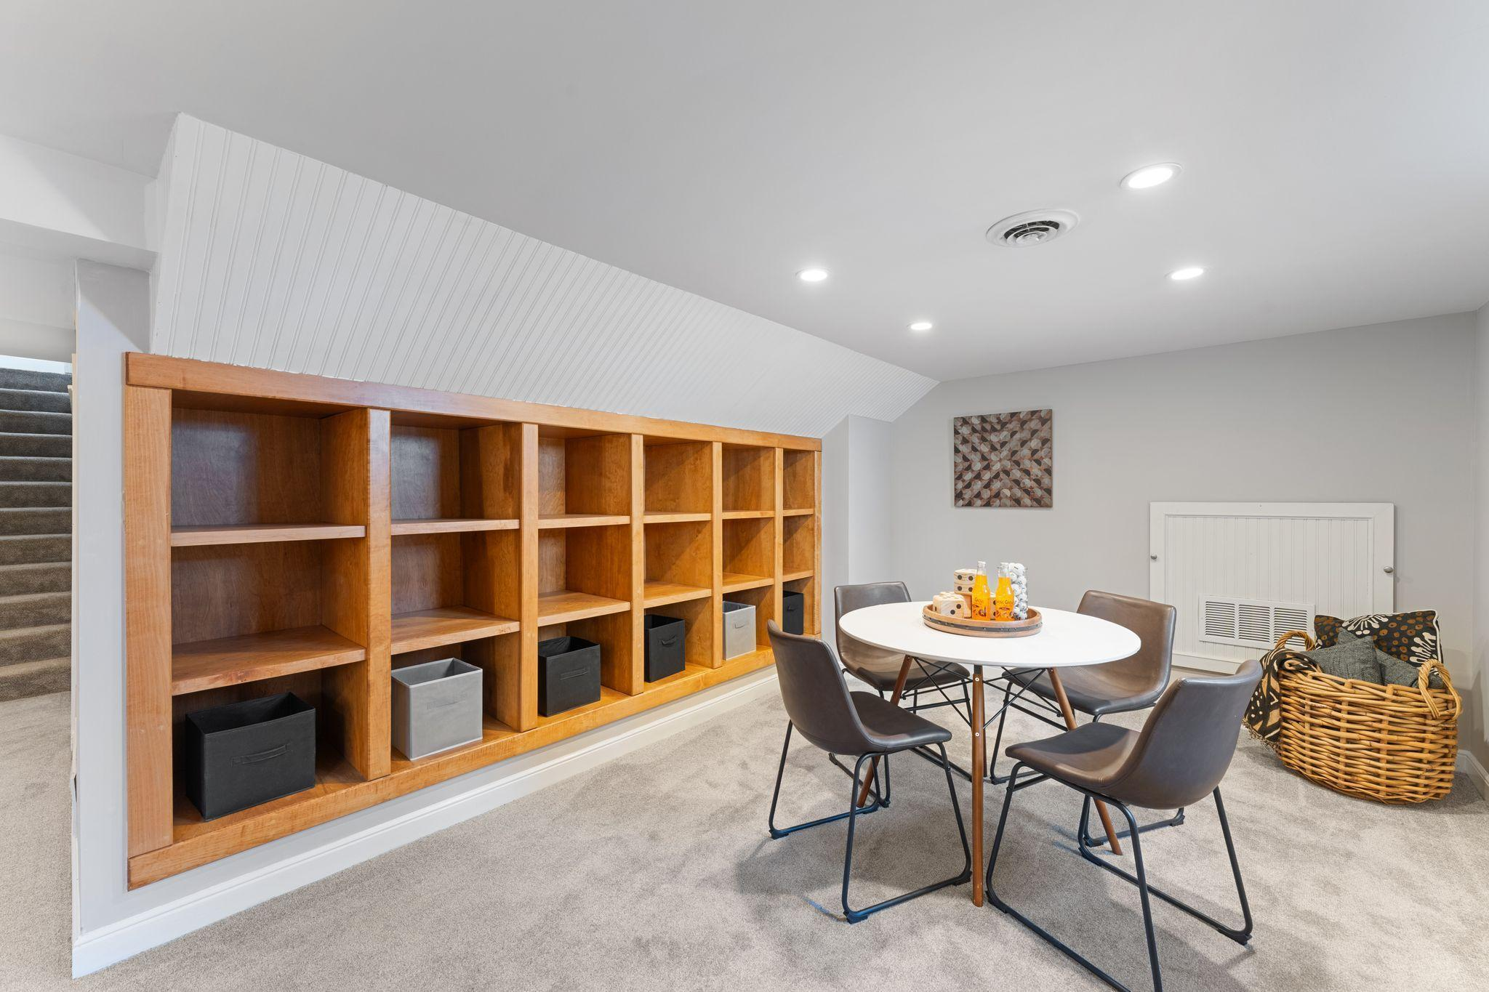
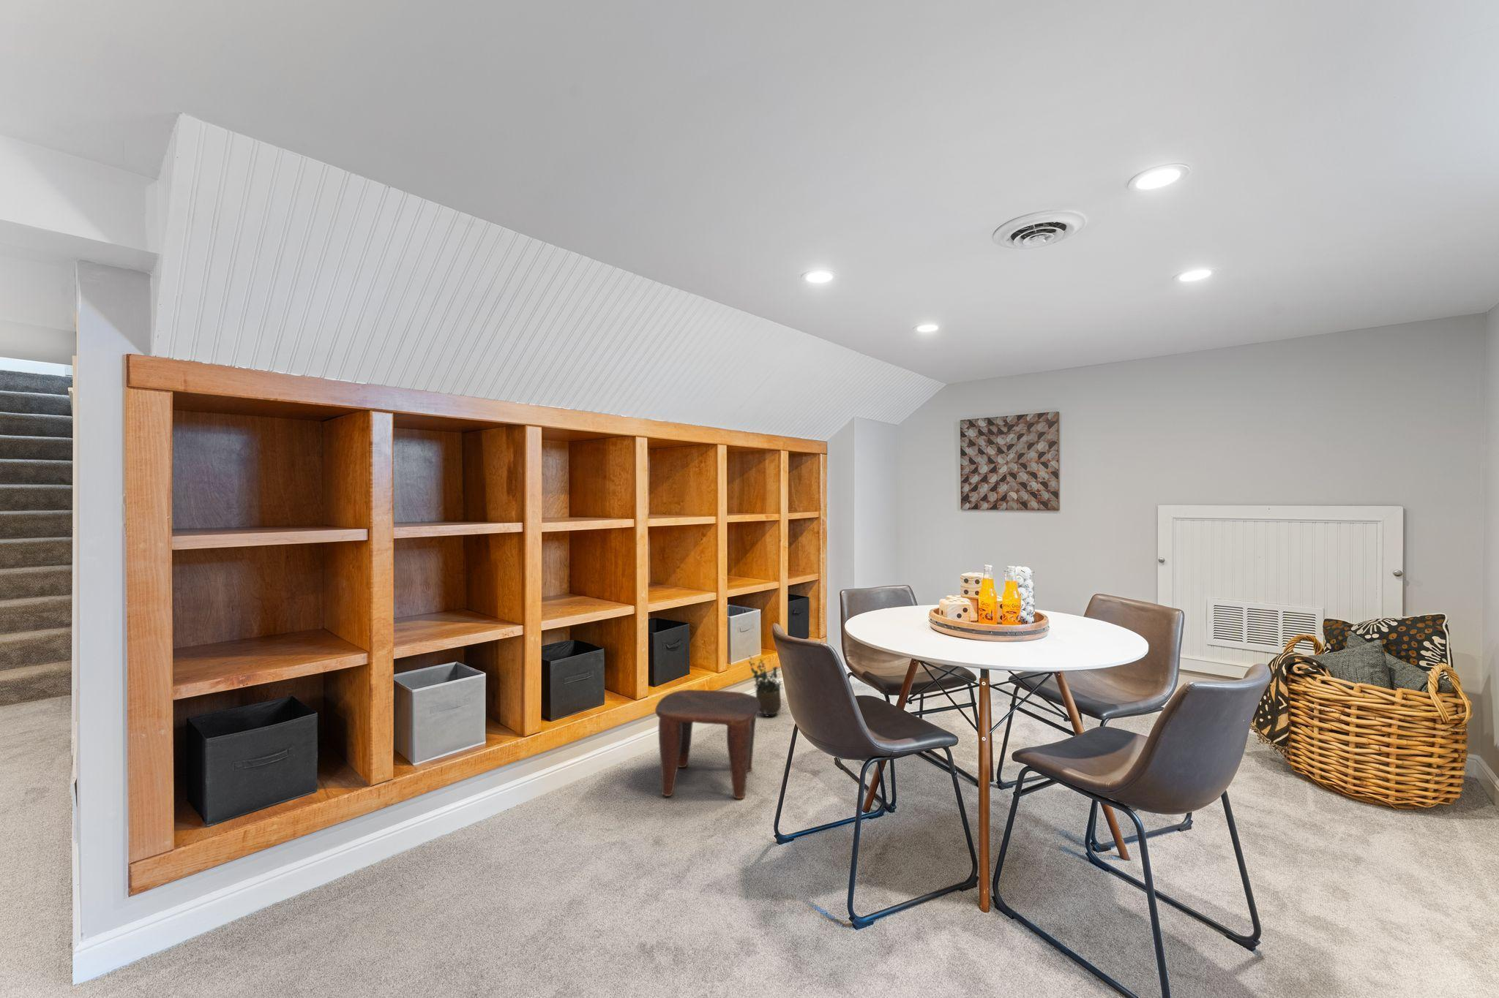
+ stool (691, 740)
+ potted plant (765, 683)
